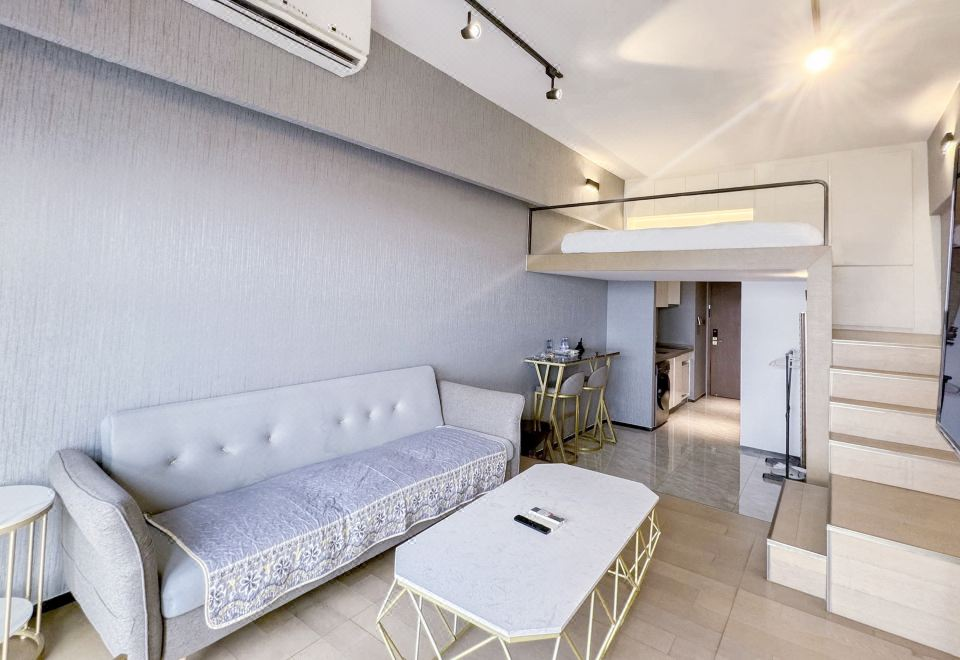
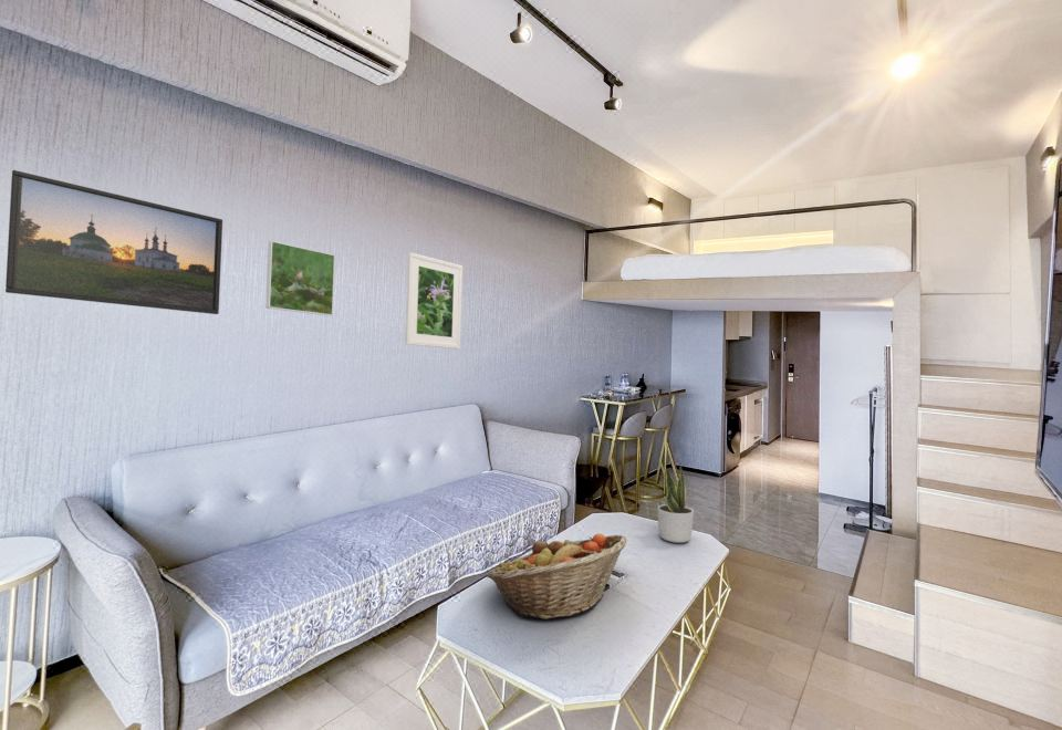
+ potted plant (676, 498)
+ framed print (435, 302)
+ fruit basket (560, 567)
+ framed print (127, 251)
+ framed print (302, 280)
